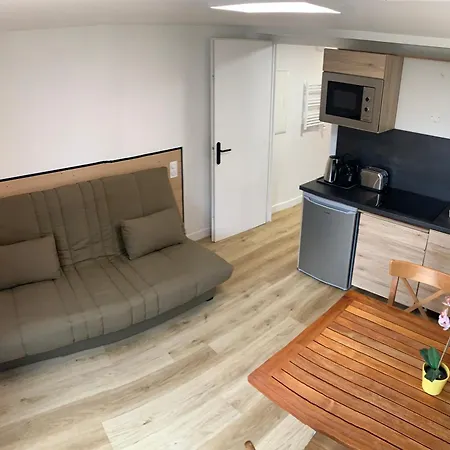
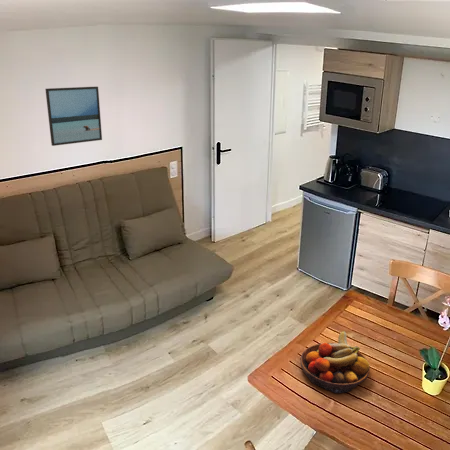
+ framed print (75, 115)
+ fruit bowl (334, 359)
